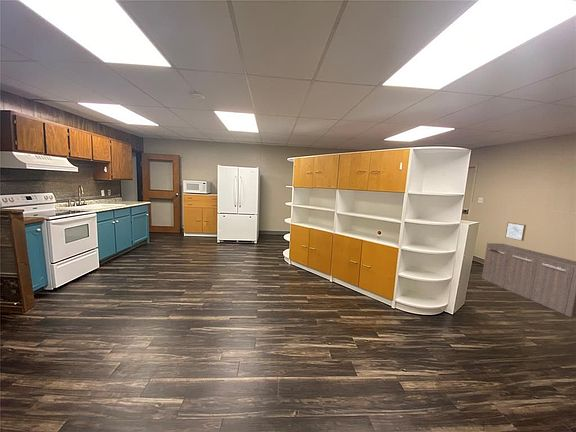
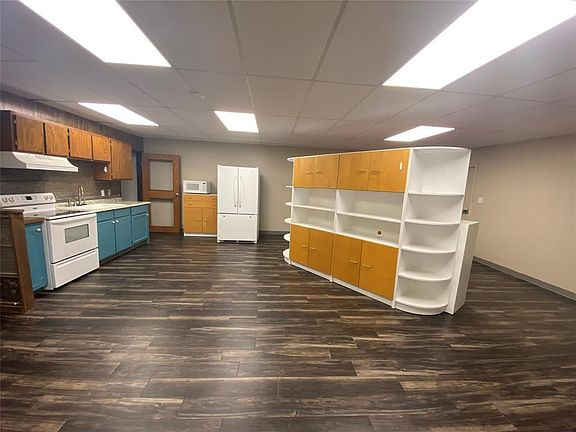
- wall art (515, 231)
- storage cabinet (530, 274)
